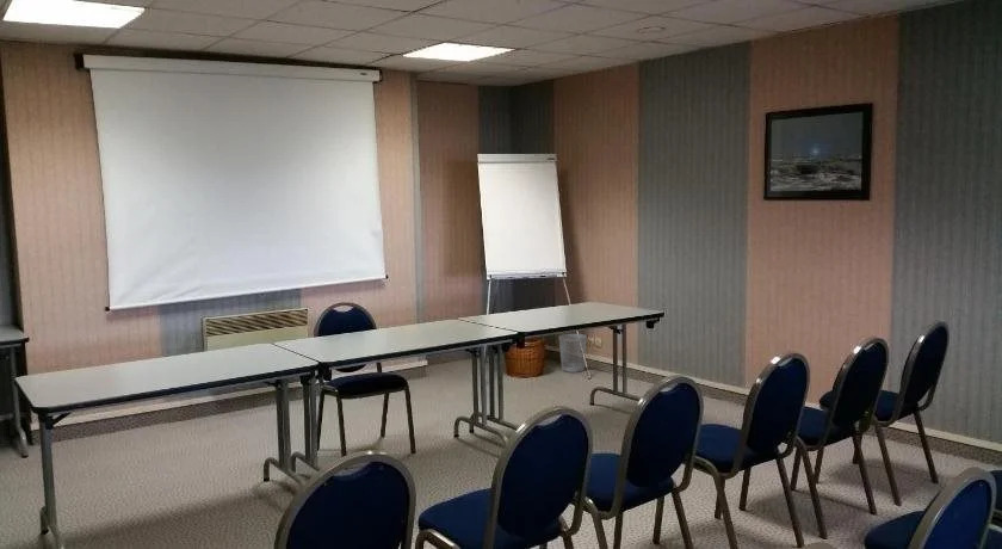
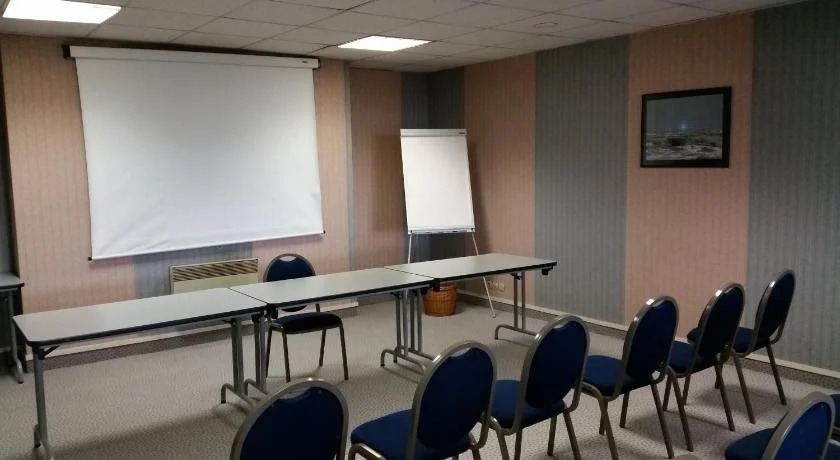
- wastebasket (573, 352)
